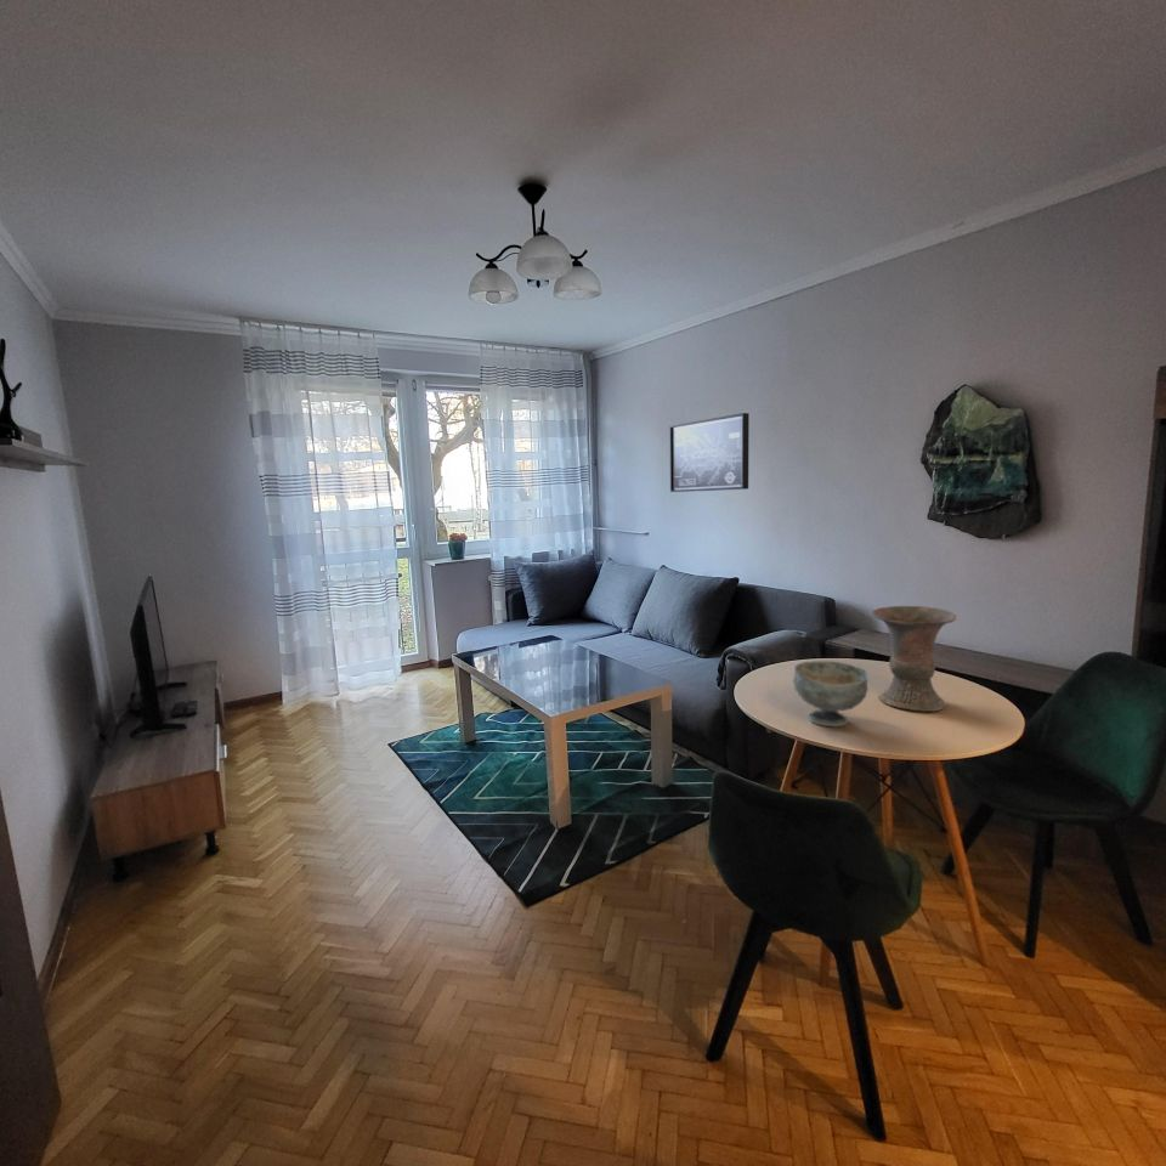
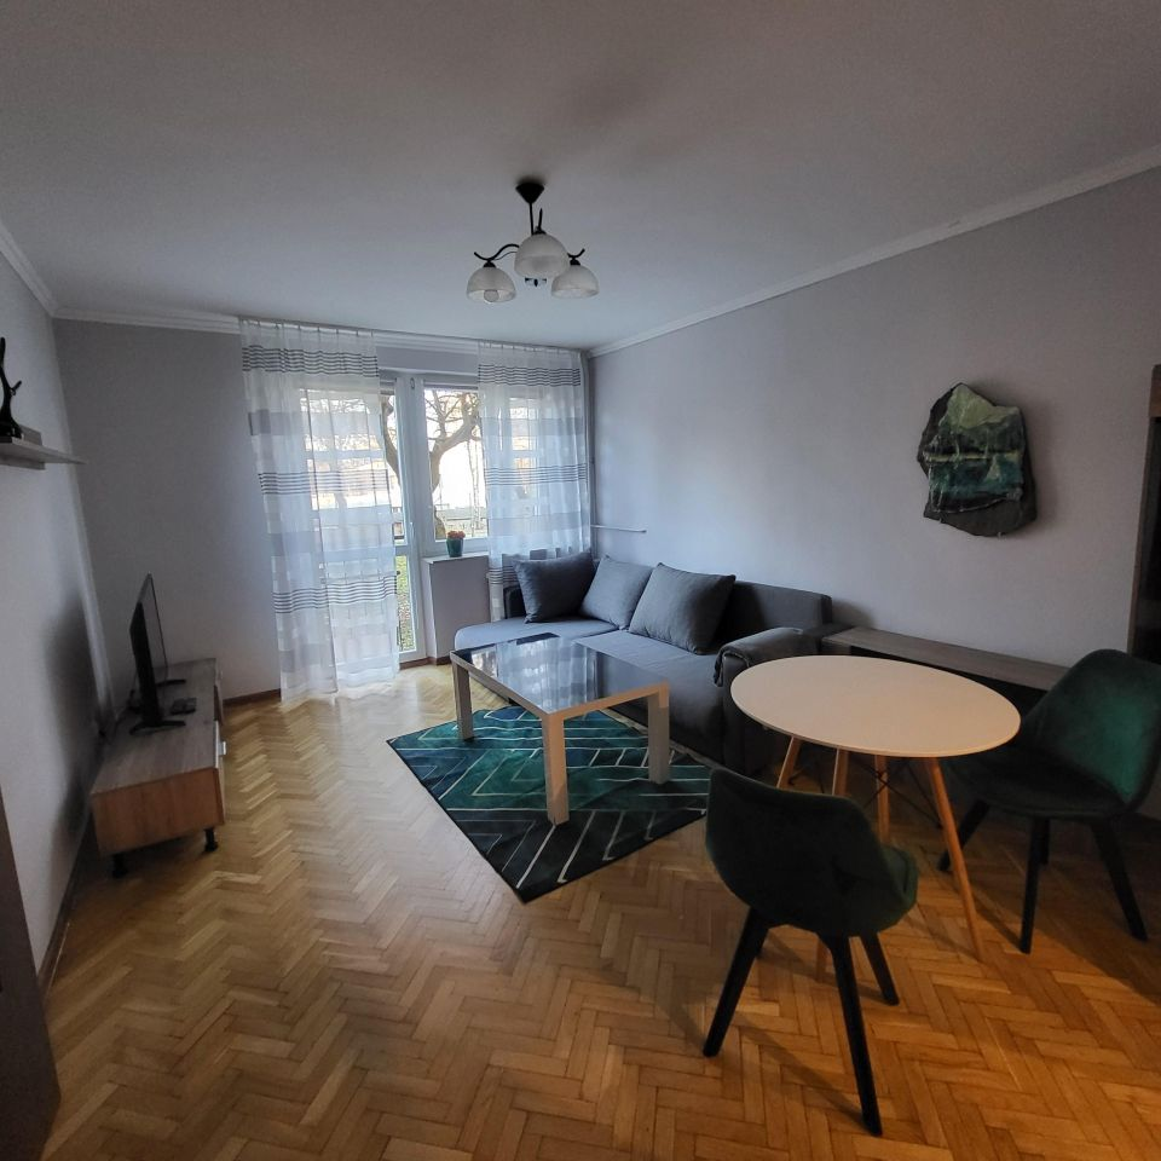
- vase (911, 657)
- wall art (706, 455)
- bowl (831, 695)
